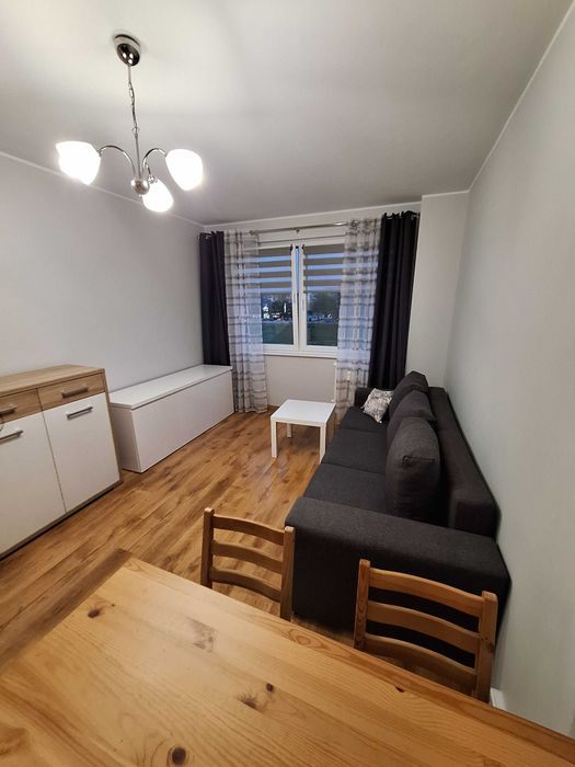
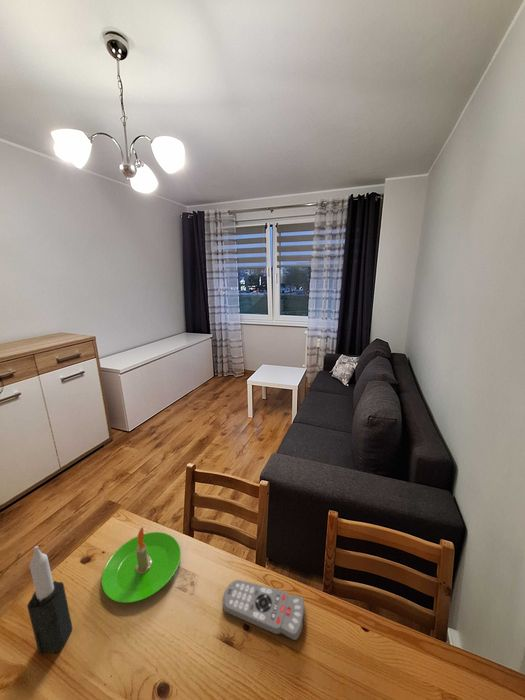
+ candle (141, 548)
+ remote control (262, 605)
+ candle (46, 595)
